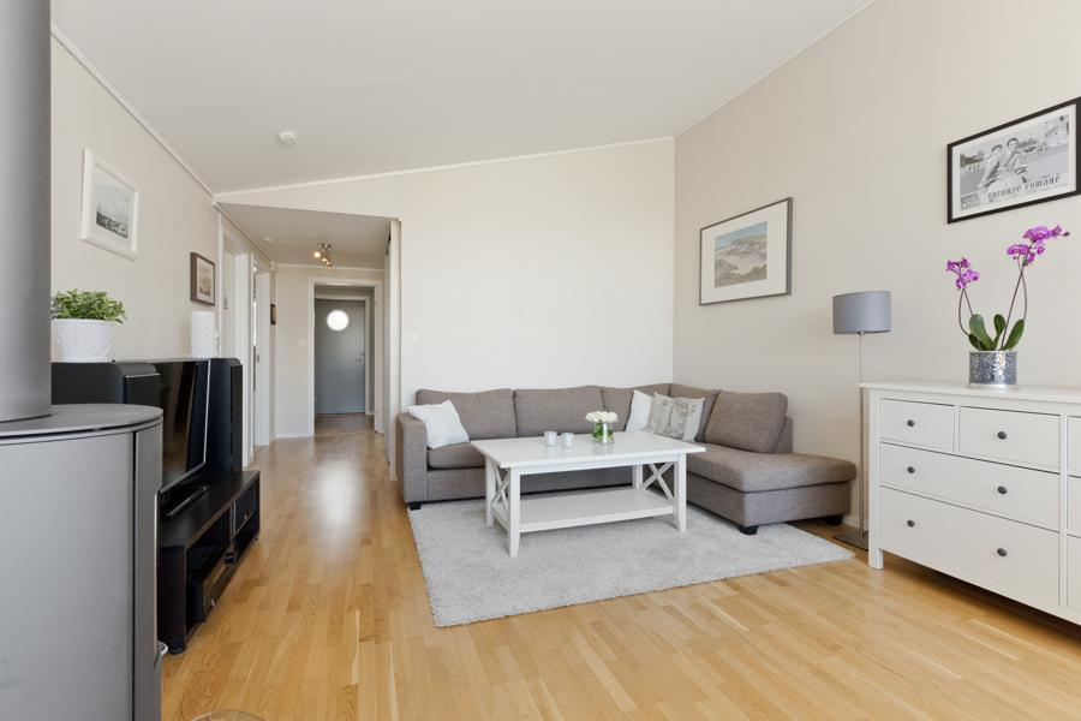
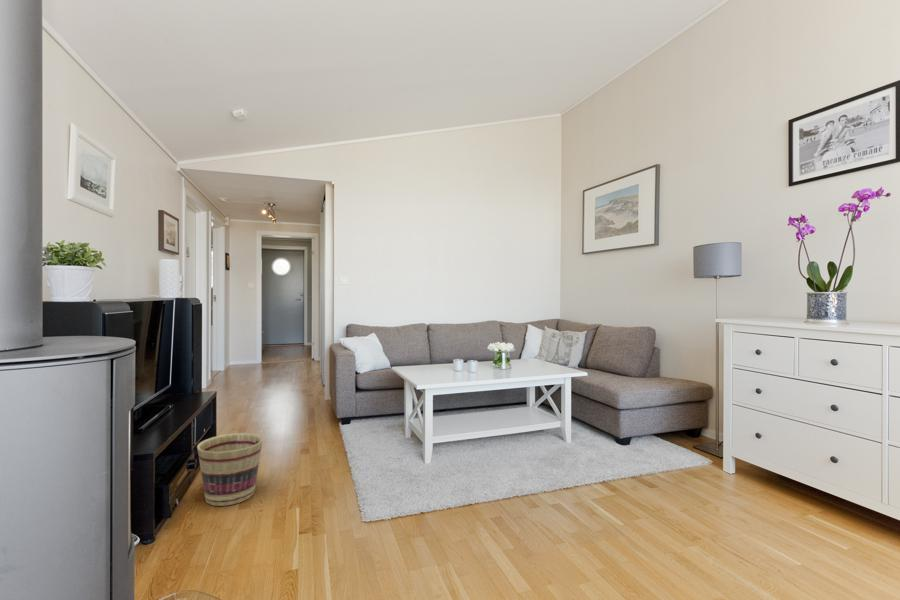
+ basket (230, 468)
